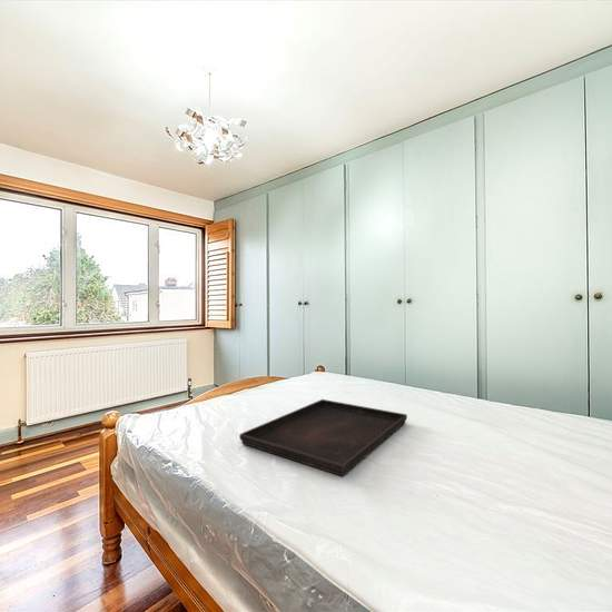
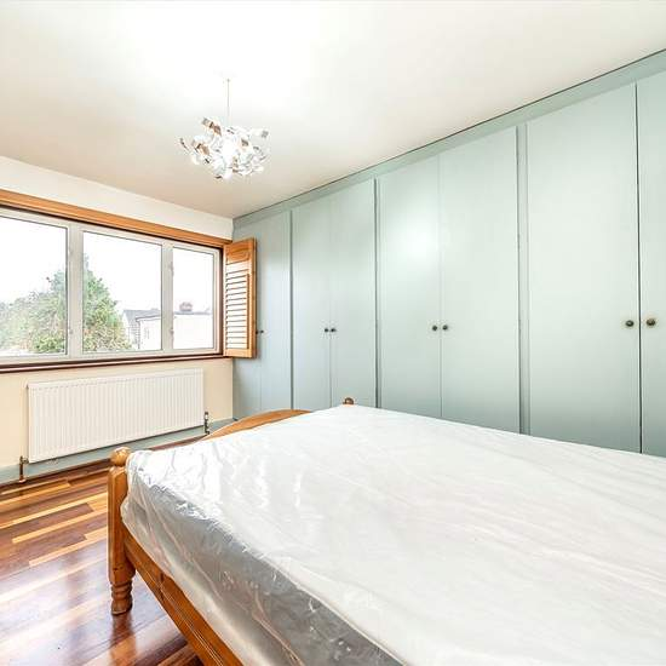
- serving tray (329, 427)
